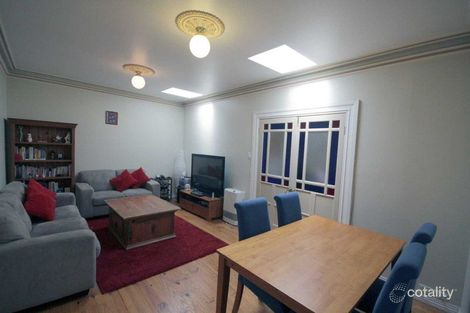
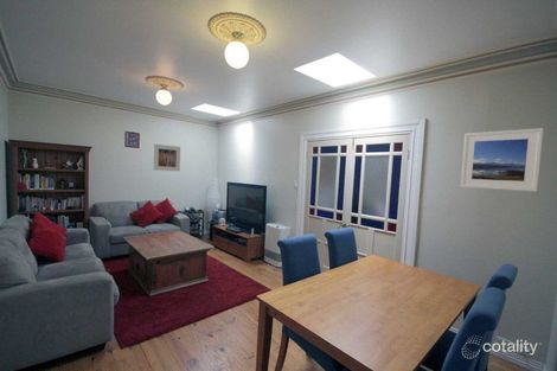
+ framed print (167, 158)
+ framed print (498, 160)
